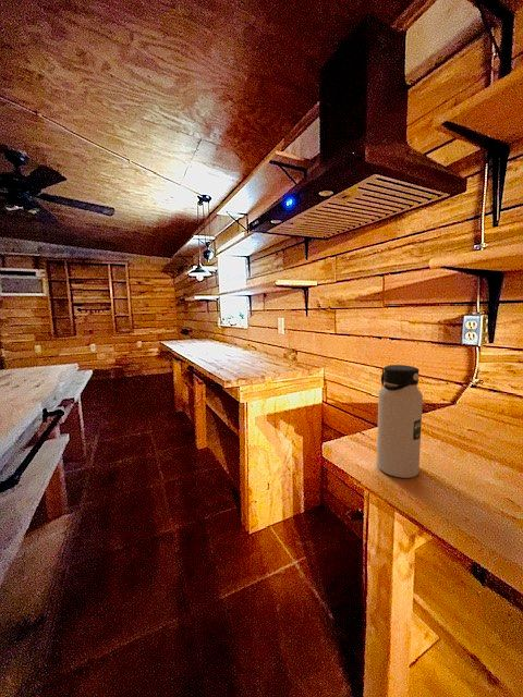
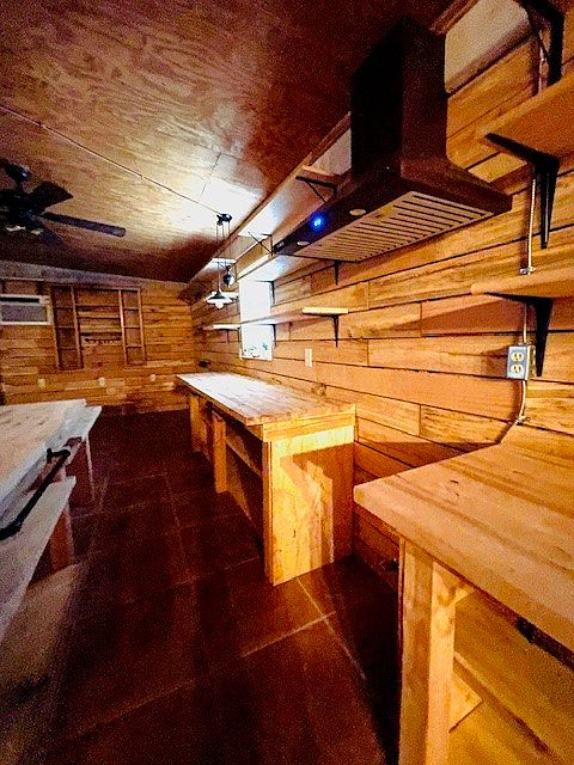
- water bottle (399, 418)
